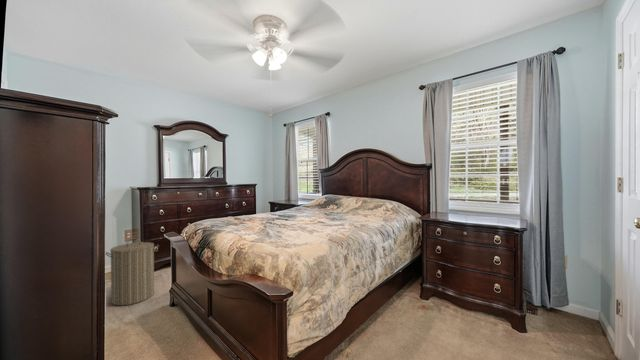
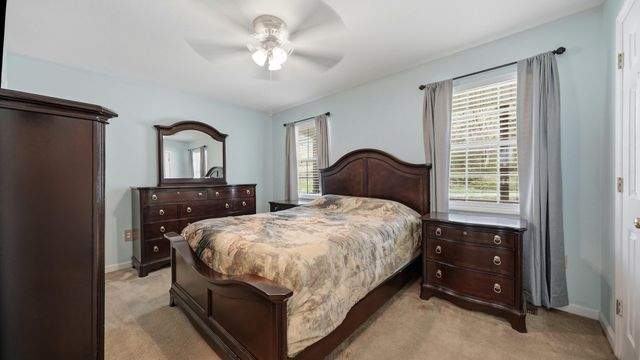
- laundry hamper (133, 267)
